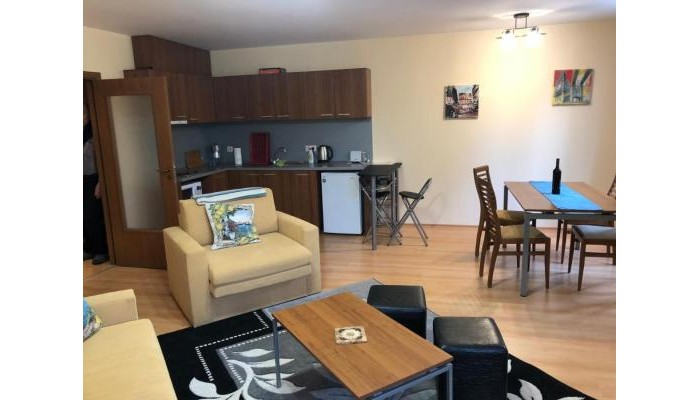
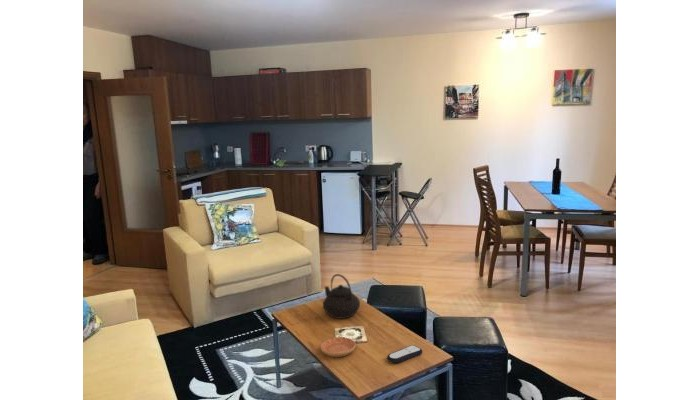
+ remote control (404, 353)
+ saucer (338, 347)
+ teapot (338, 293)
